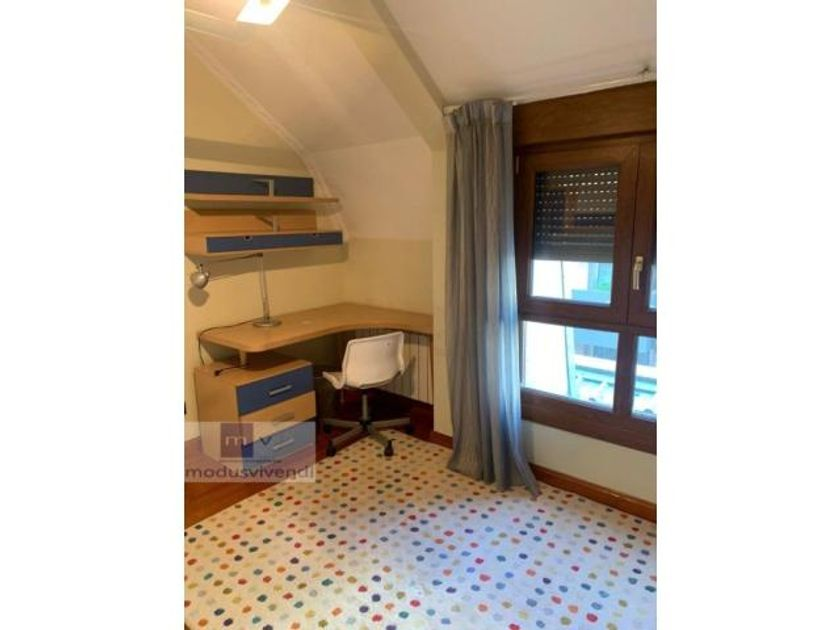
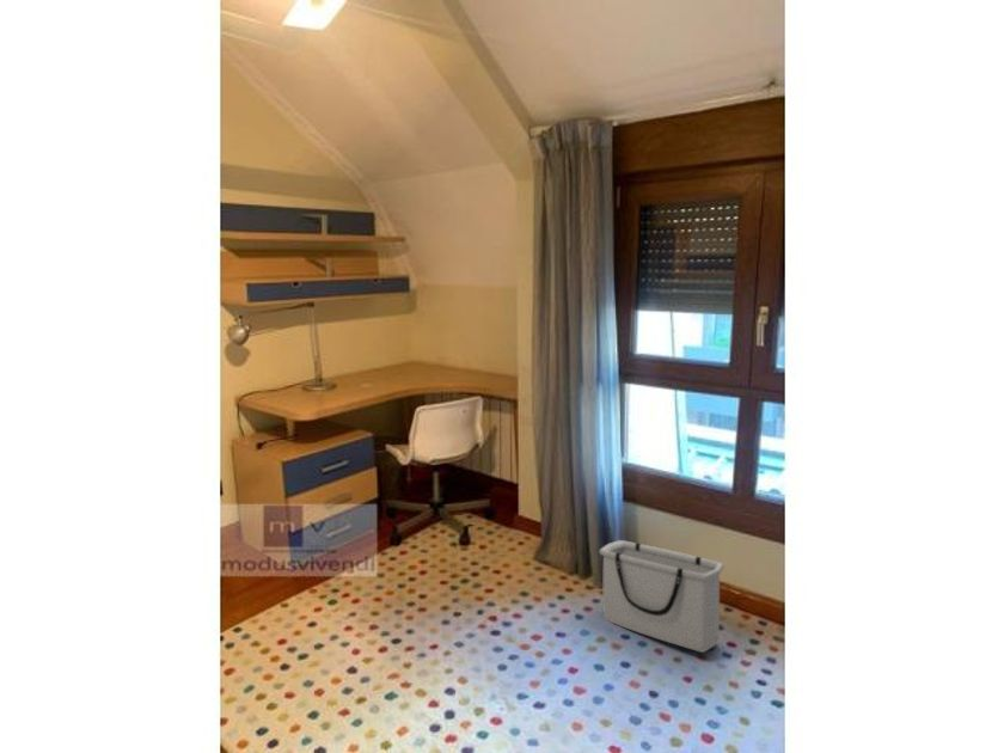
+ storage bin (659, 593)
